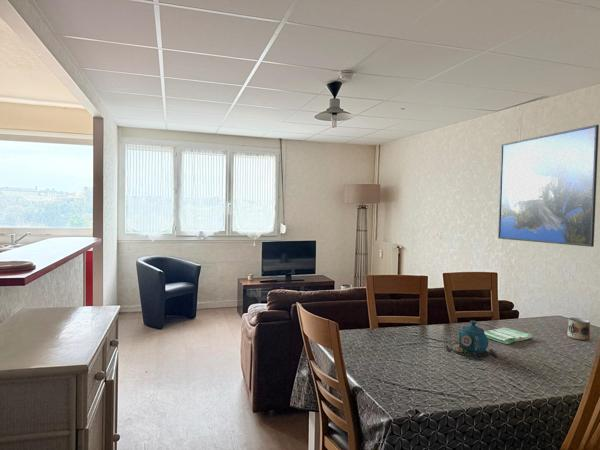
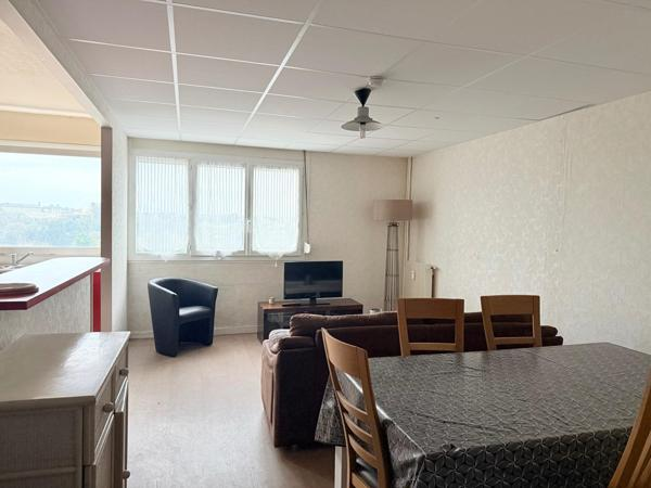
- mug (577, 328)
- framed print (541, 189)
- teapot (471, 336)
- dish towel (504, 334)
